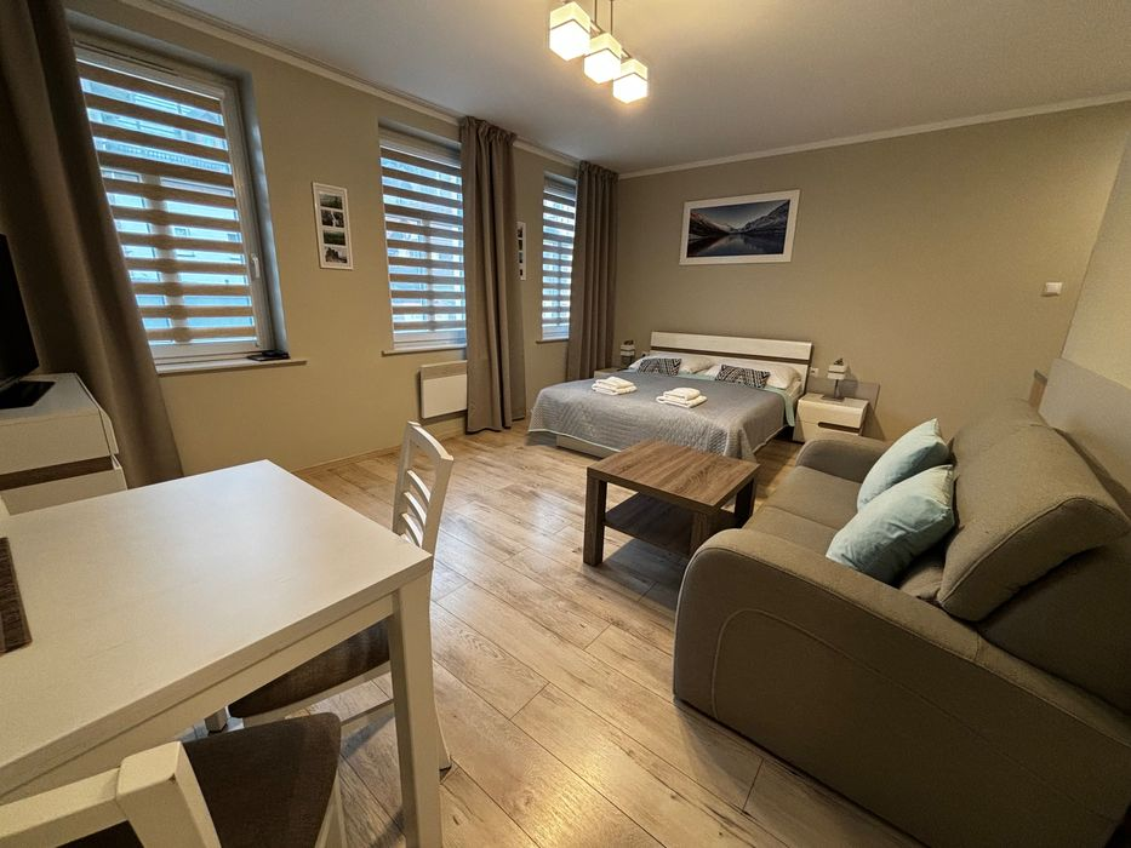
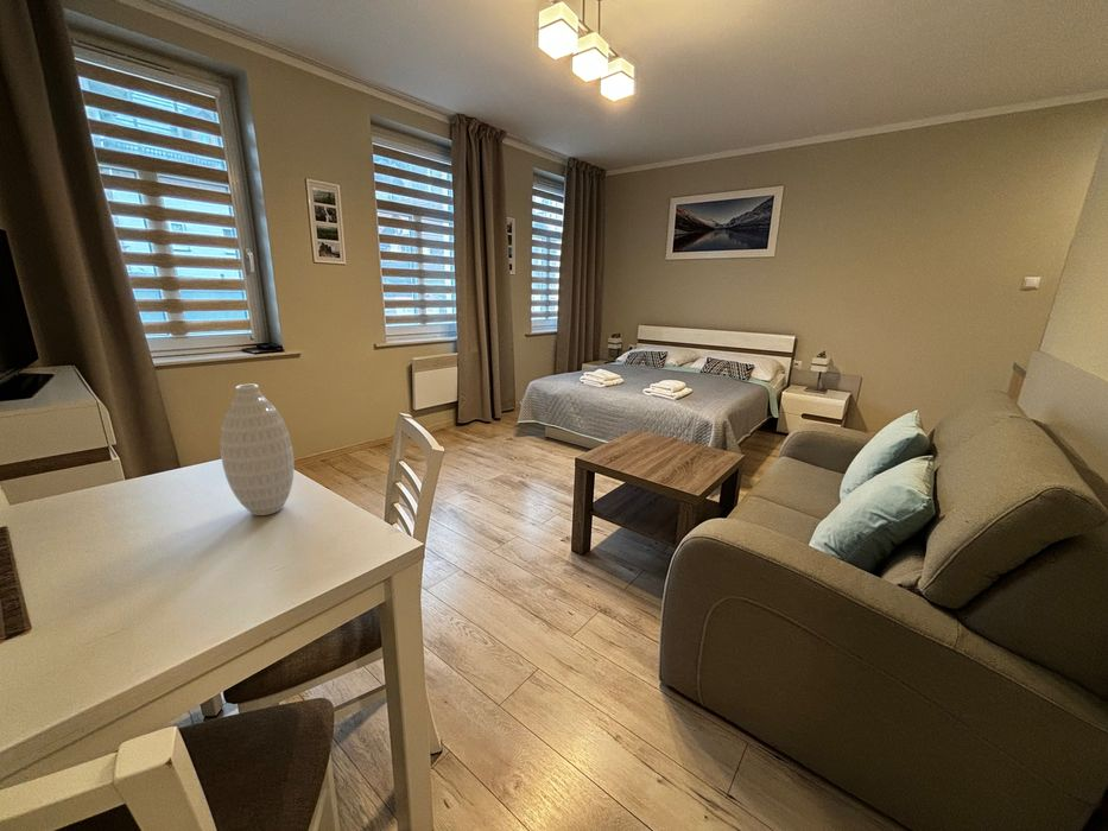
+ vase (257, 450)
